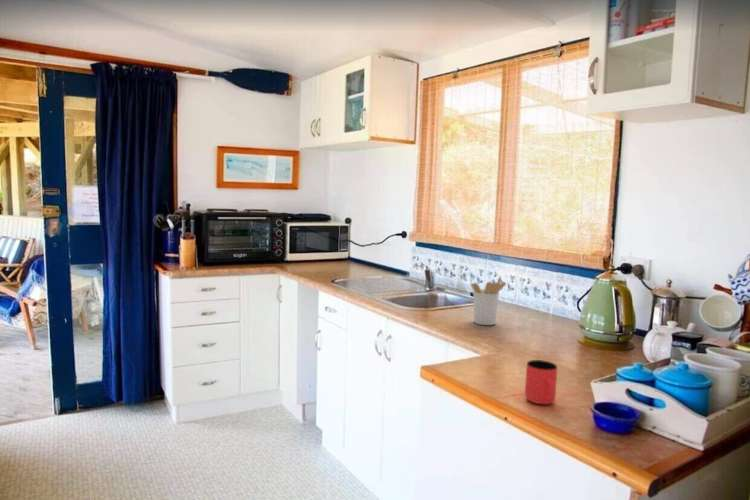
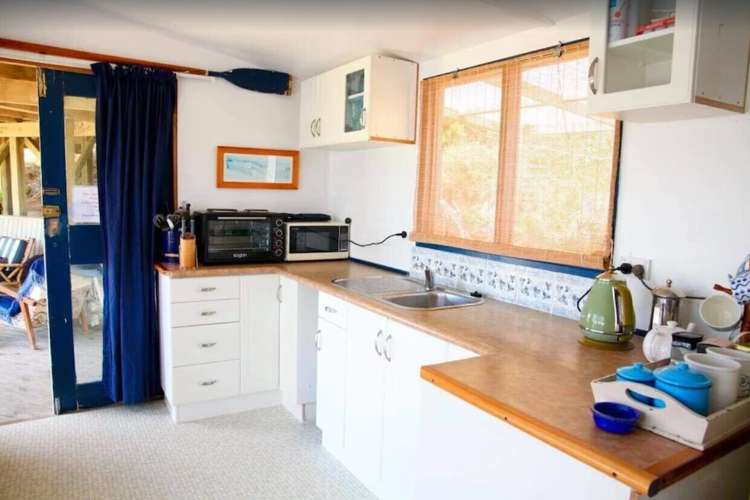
- cup (543, 384)
- utensil holder (488, 300)
